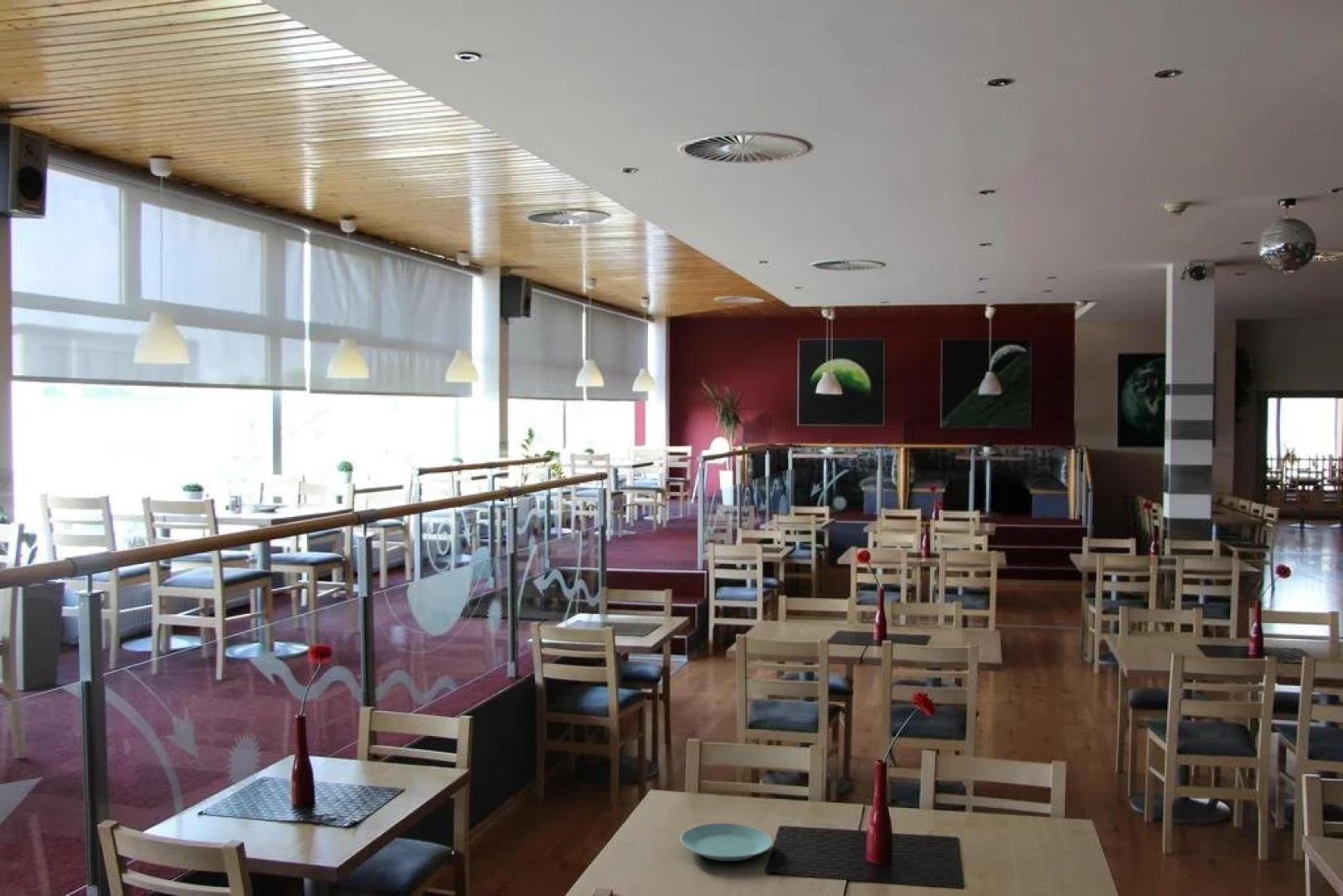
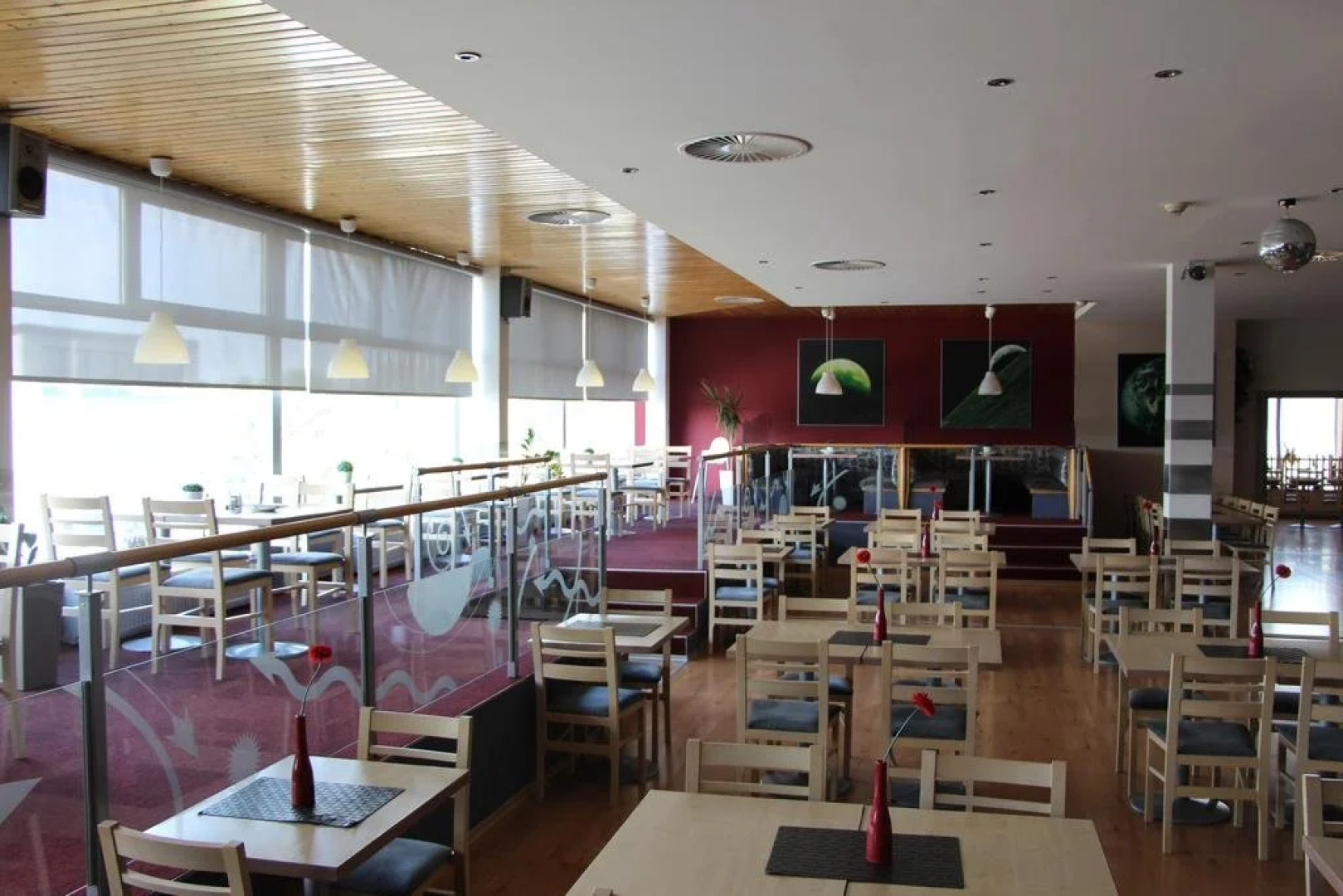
- plate (726, 844)
